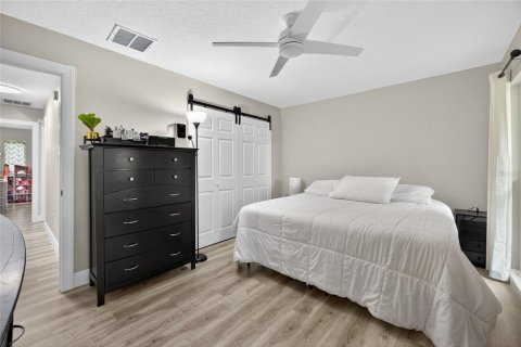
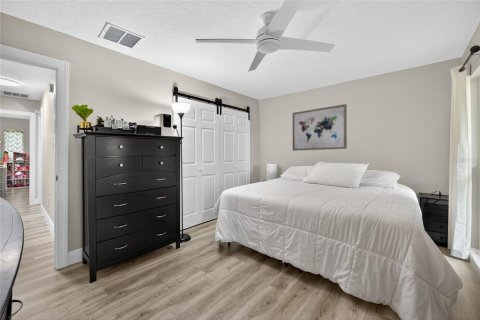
+ wall art (317, 129)
